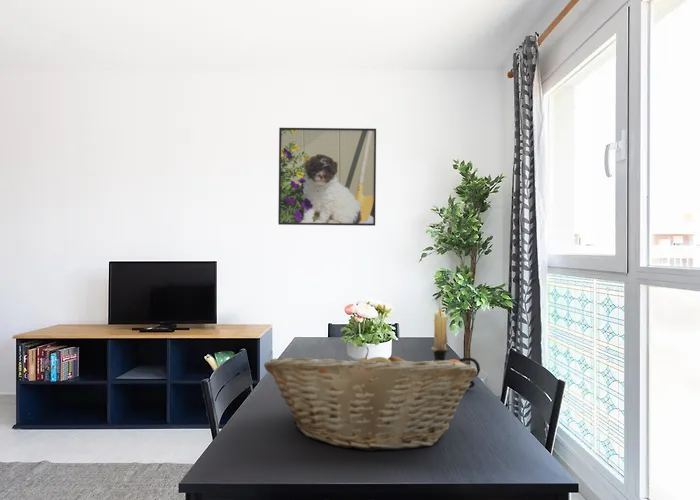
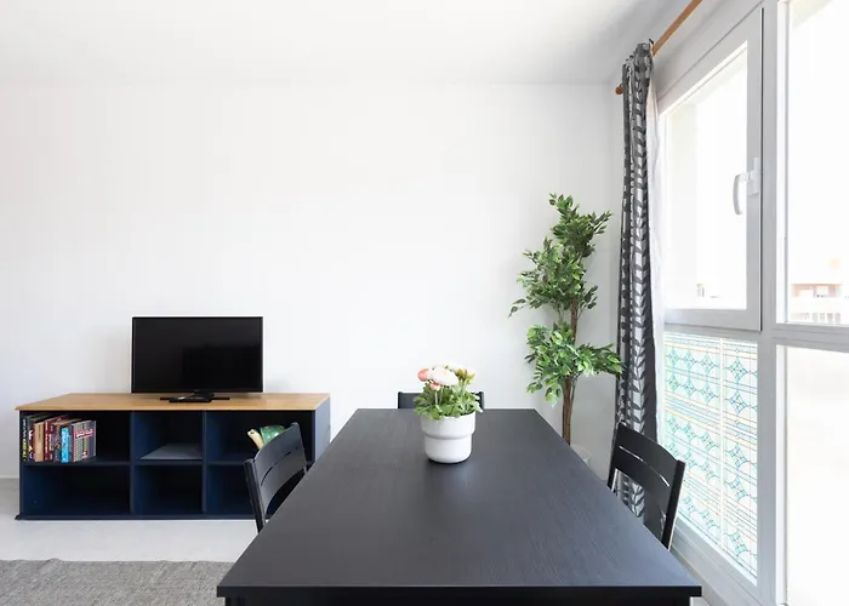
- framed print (327, 176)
- candle holder (447, 342)
- fruit basket (368, 385)
